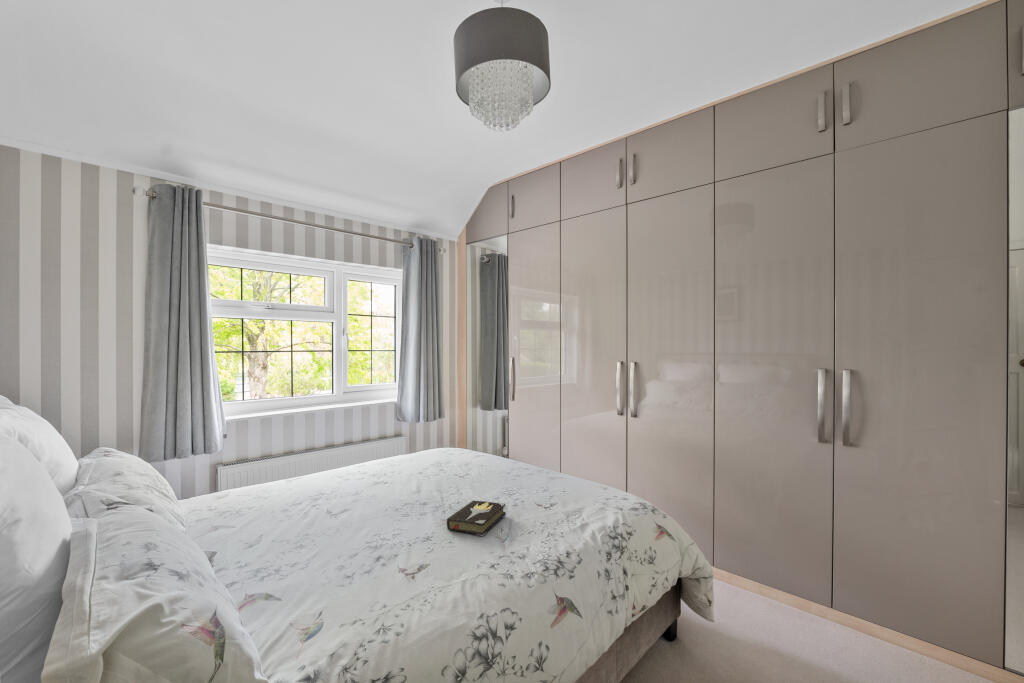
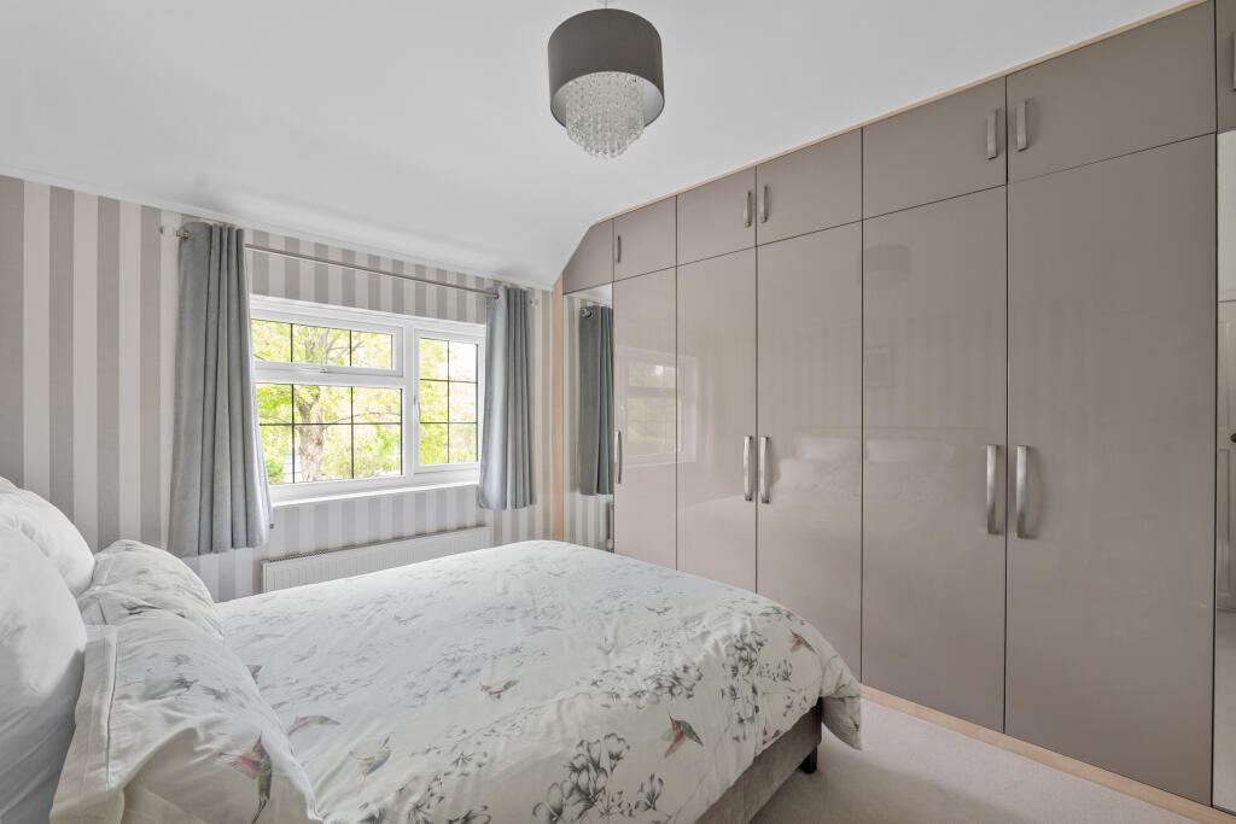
- hardback book (477, 515)
